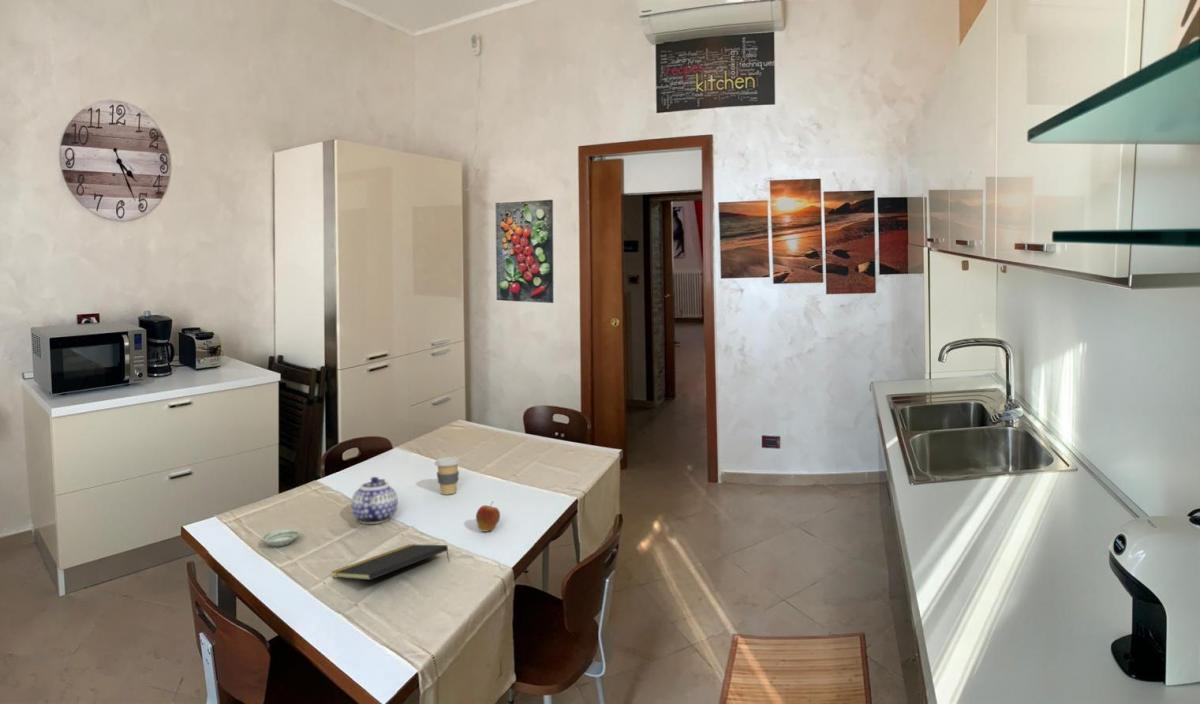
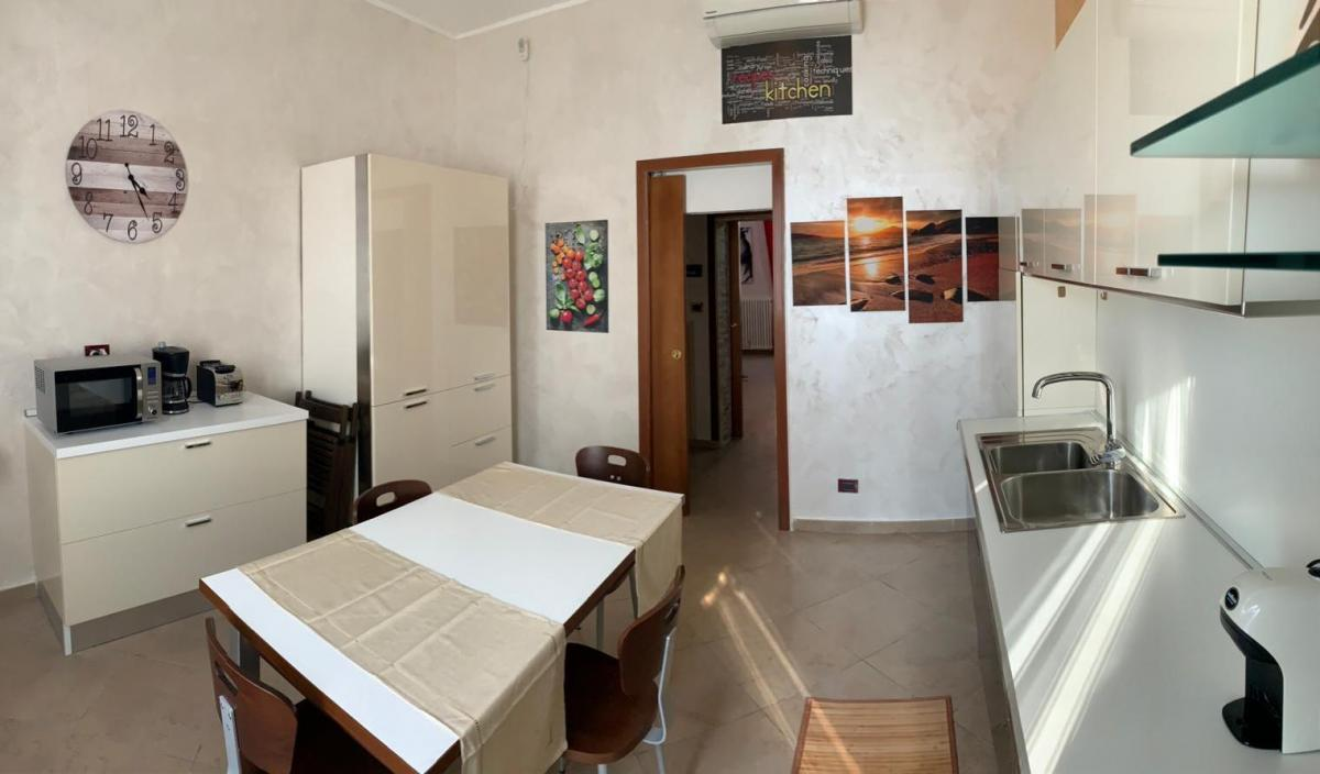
- fruit (488, 516)
- coffee cup (447, 475)
- notepad (391, 560)
- teapot (374, 498)
- saucer (281, 539)
